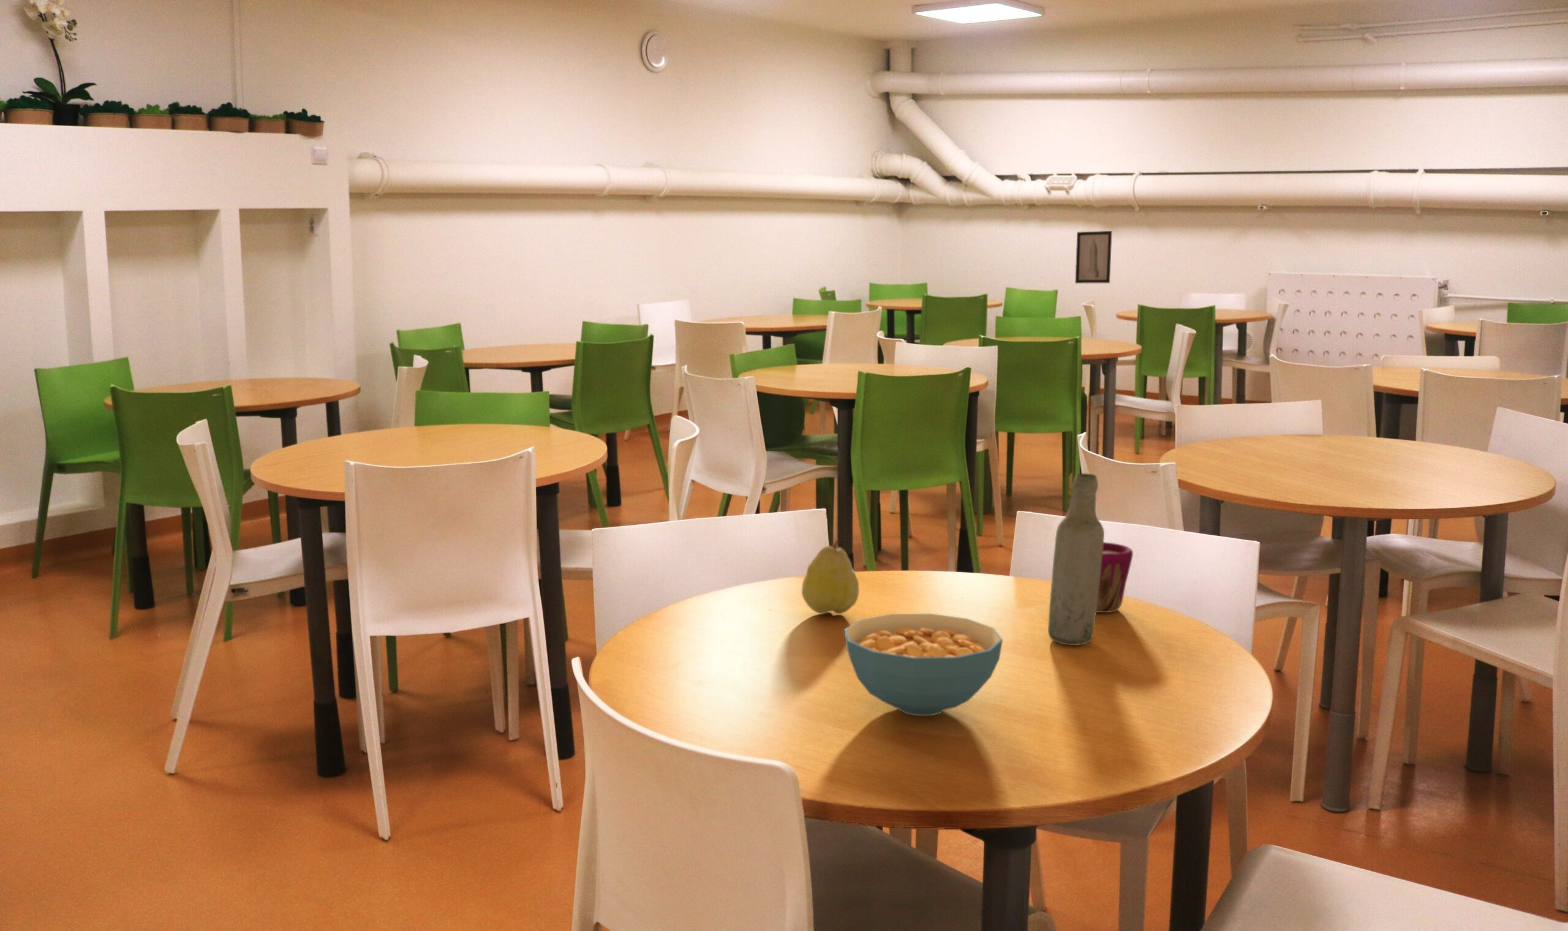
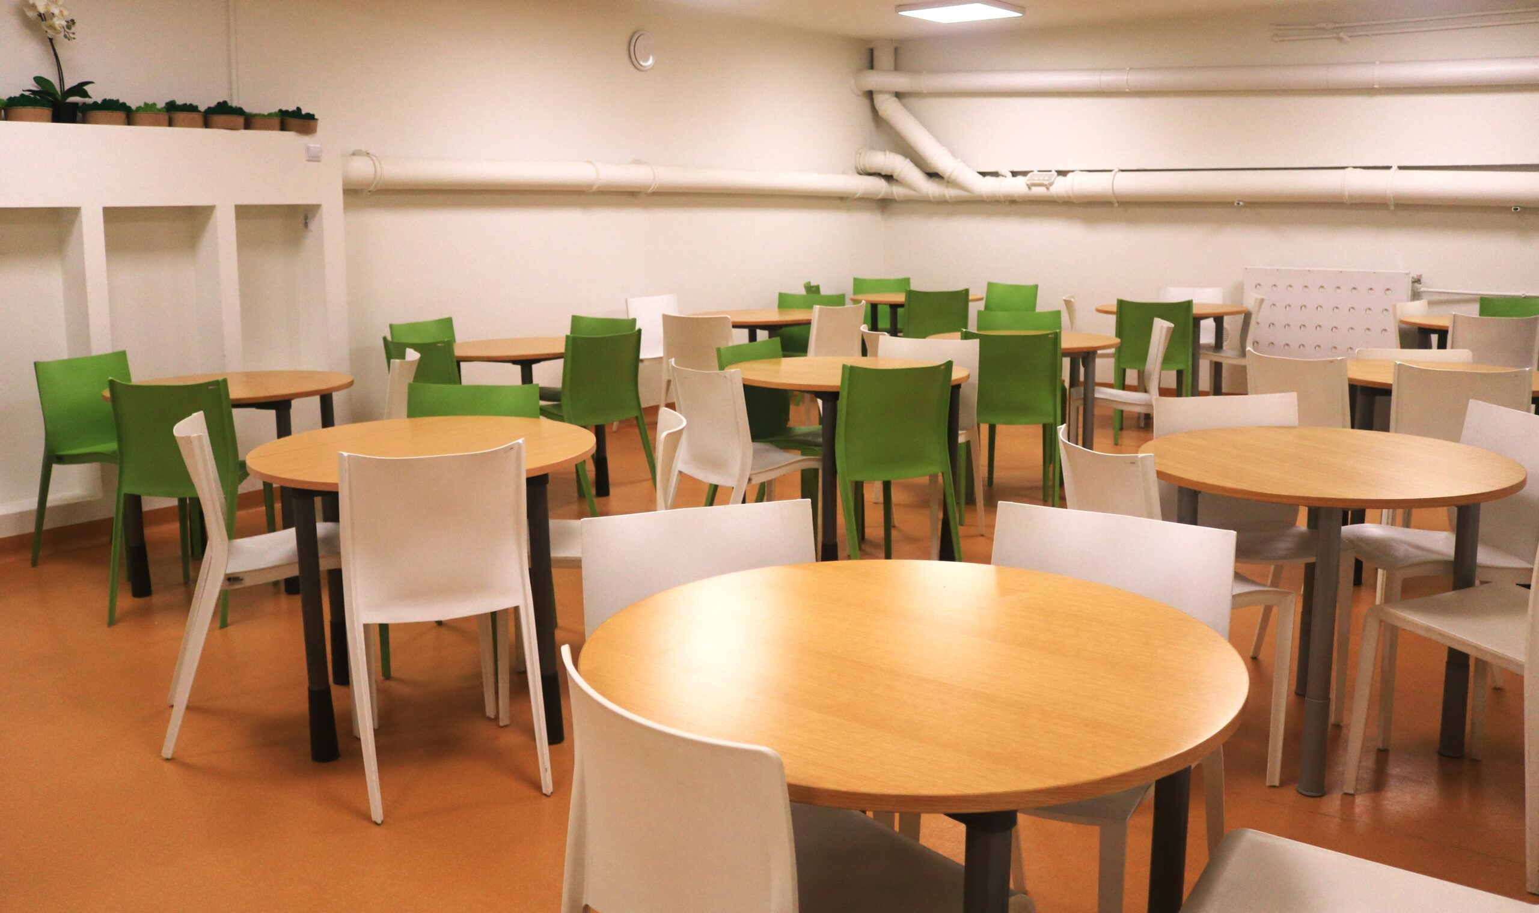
- bottle (1076, 557)
- fruit (829, 577)
- wall art (1094, 257)
- cereal bowl (921, 671)
- cup (1100, 577)
